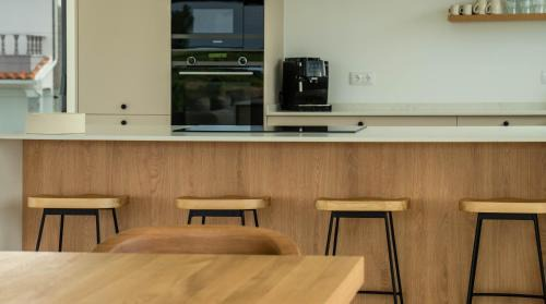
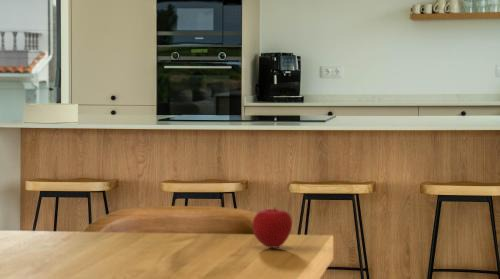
+ apple (272, 227)
